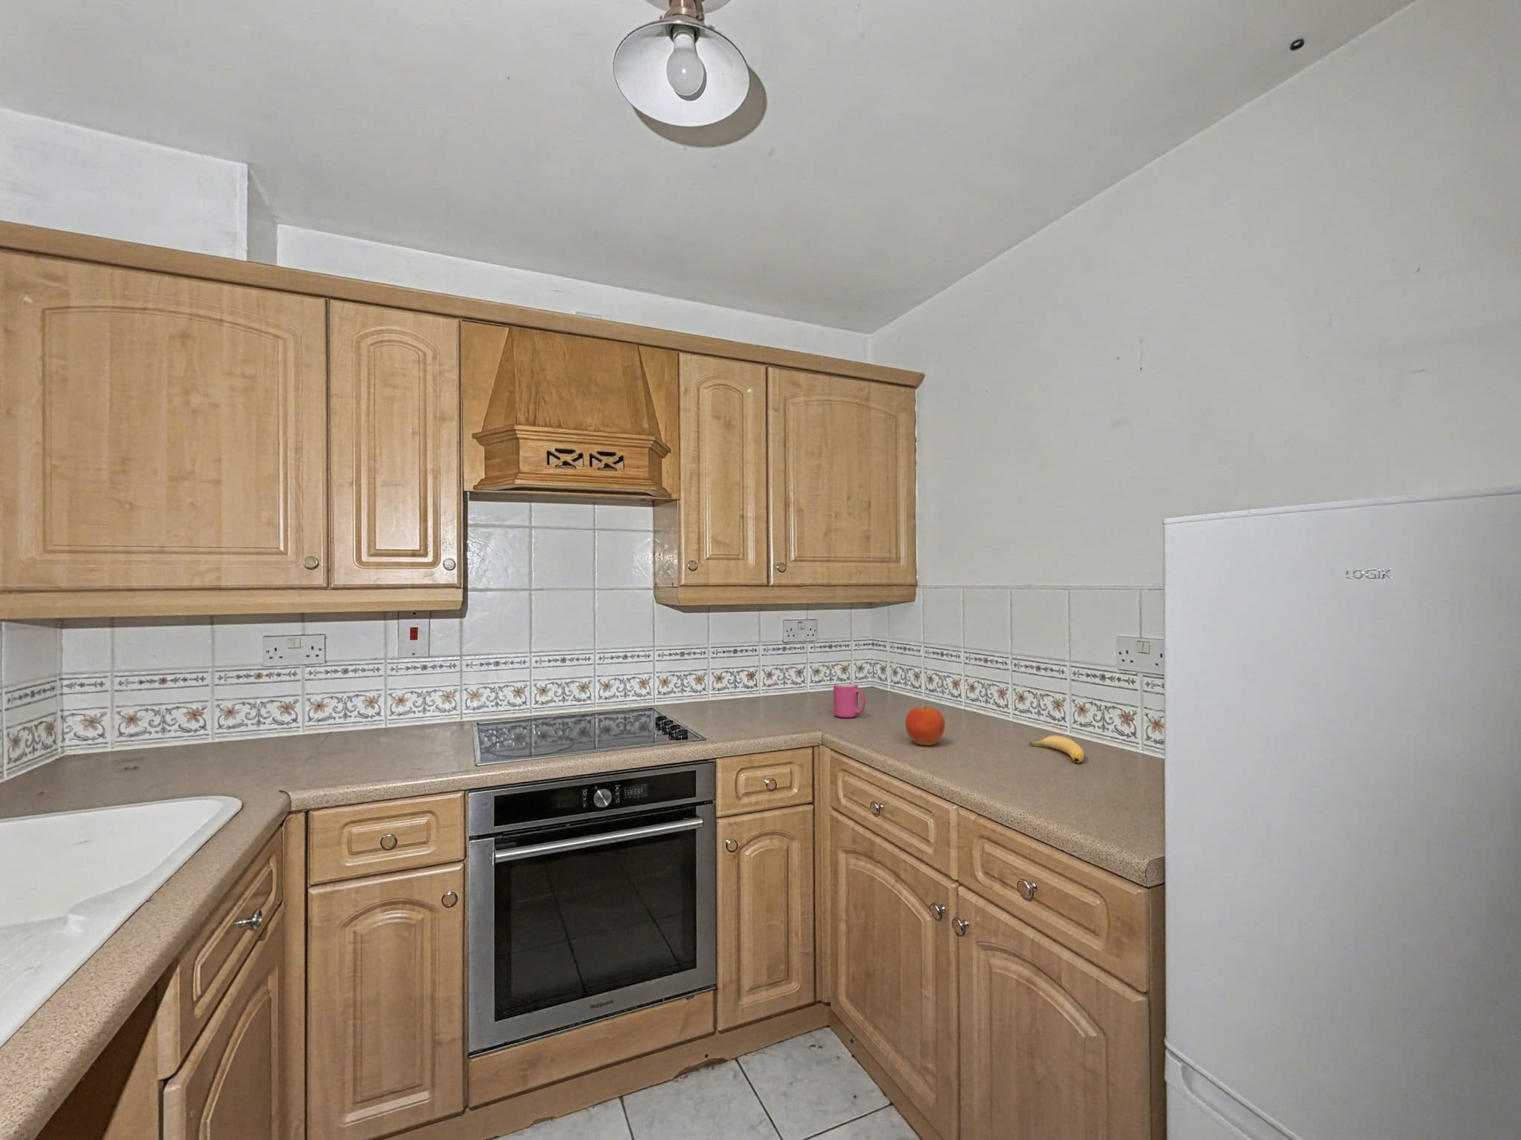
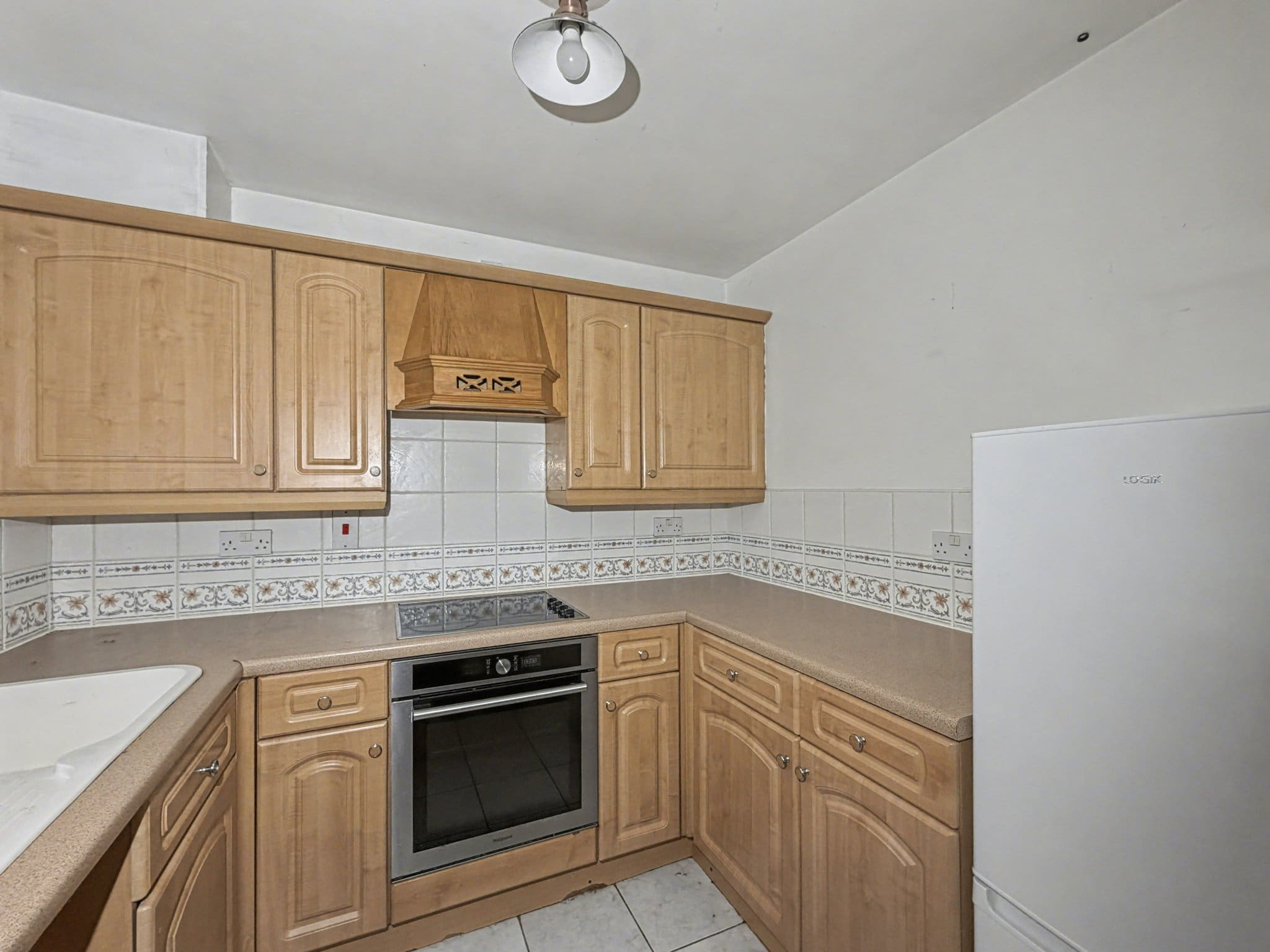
- banana (1060, 747)
- mug (849, 701)
- fruit (925, 726)
